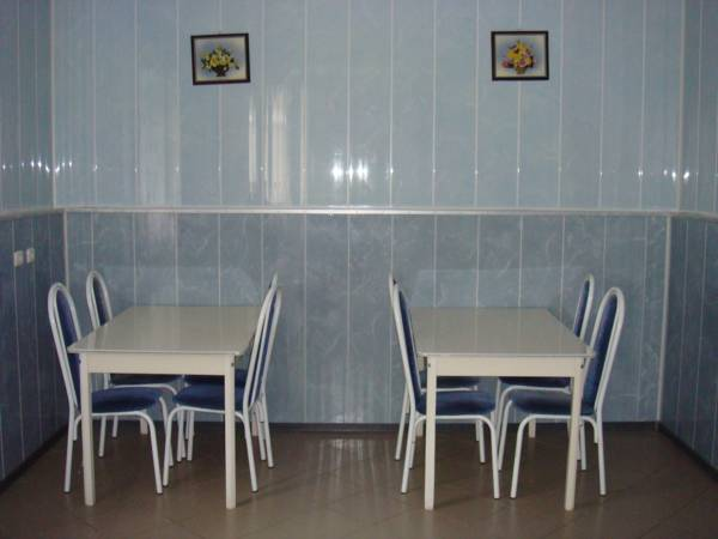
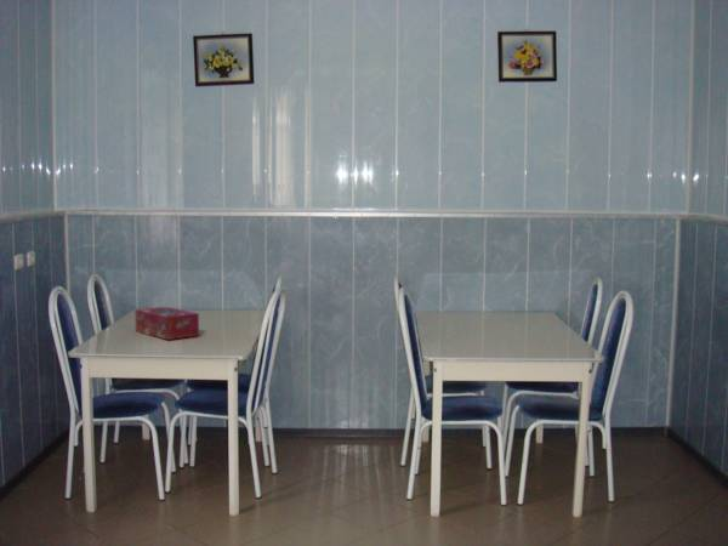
+ tissue box (166, 322)
